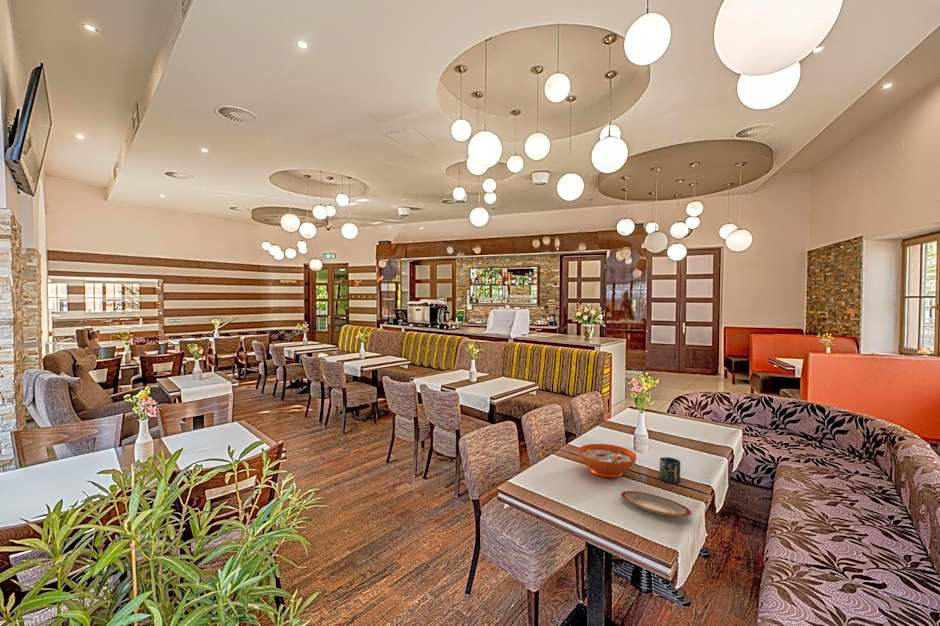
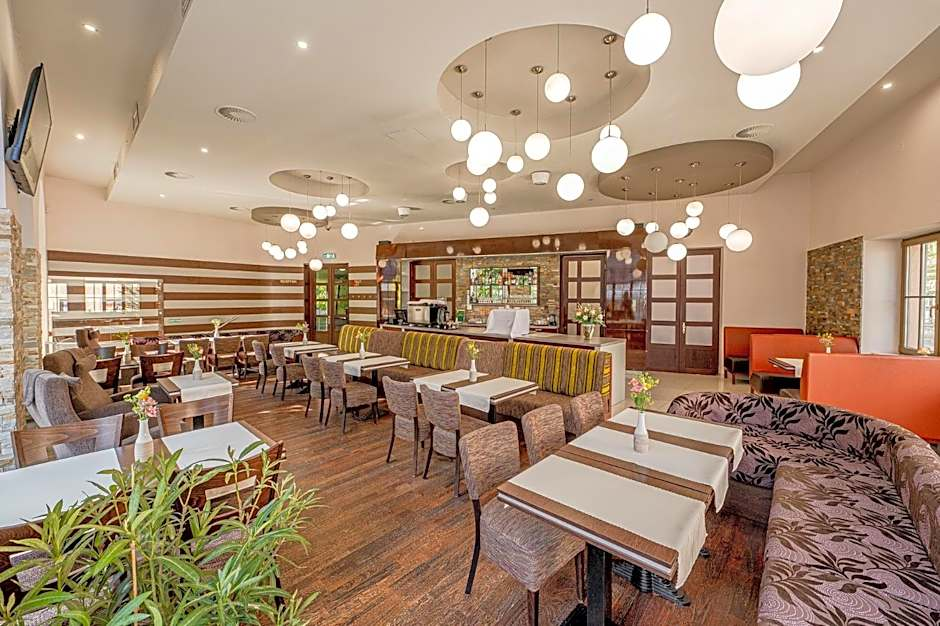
- cup (670, 468)
- plate (654, 505)
- decorative bowl (606, 461)
